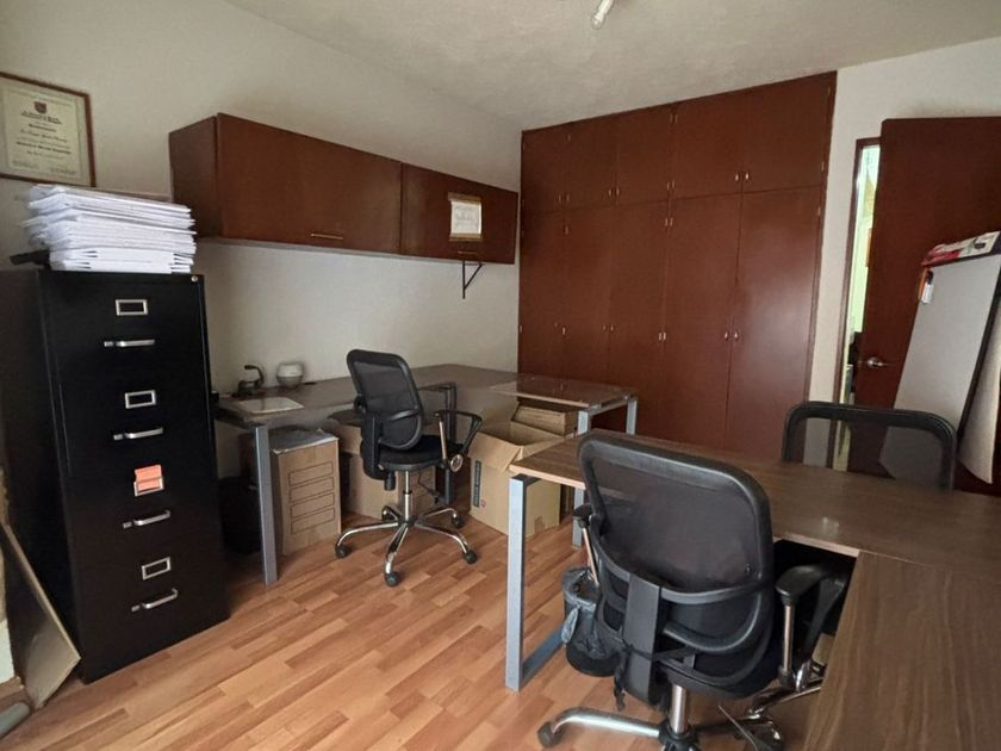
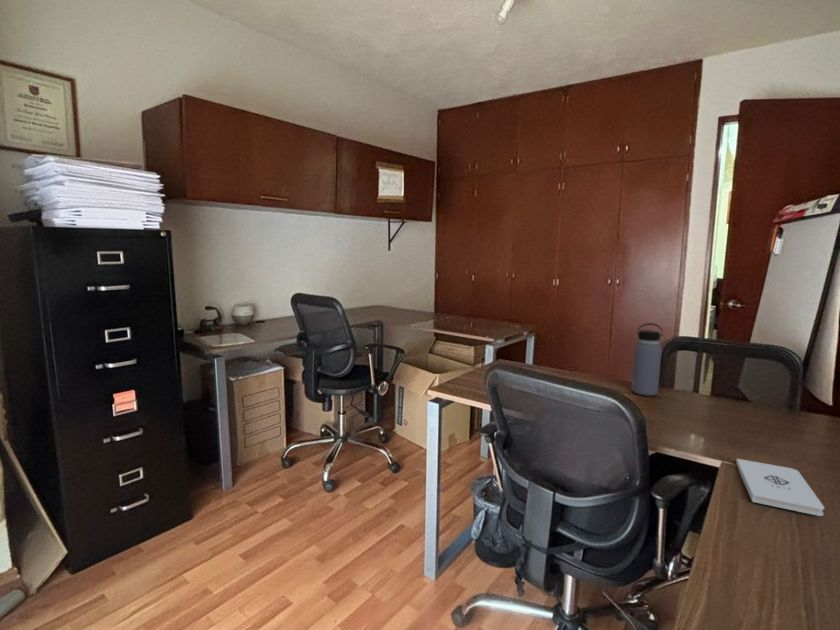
+ water bottle (647, 357)
+ notepad (775, 484)
